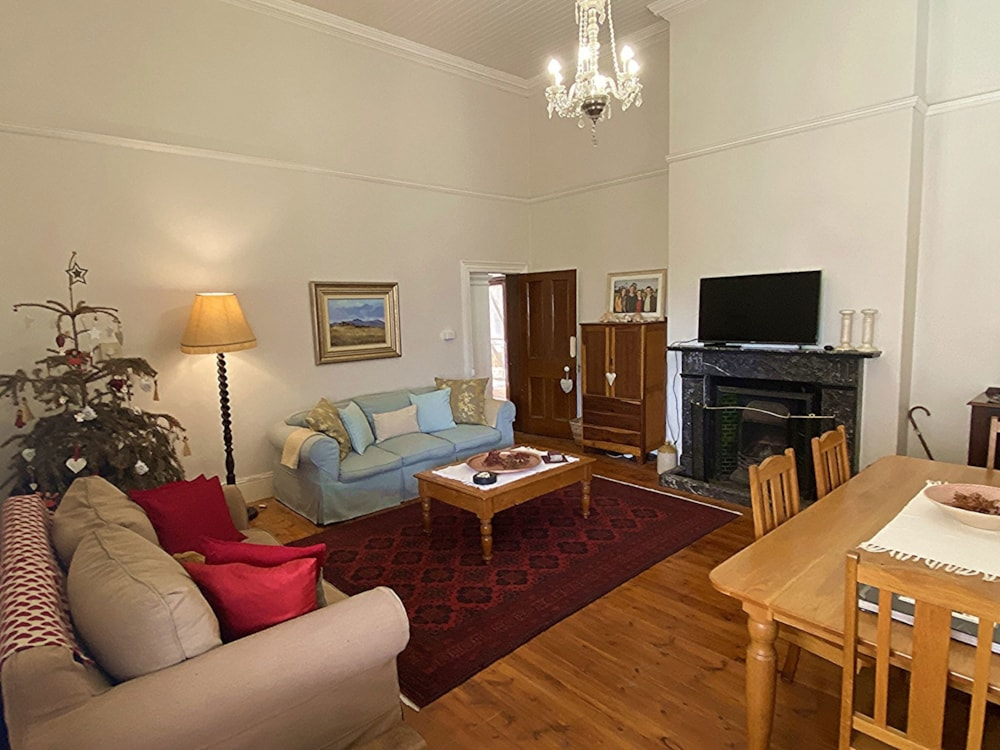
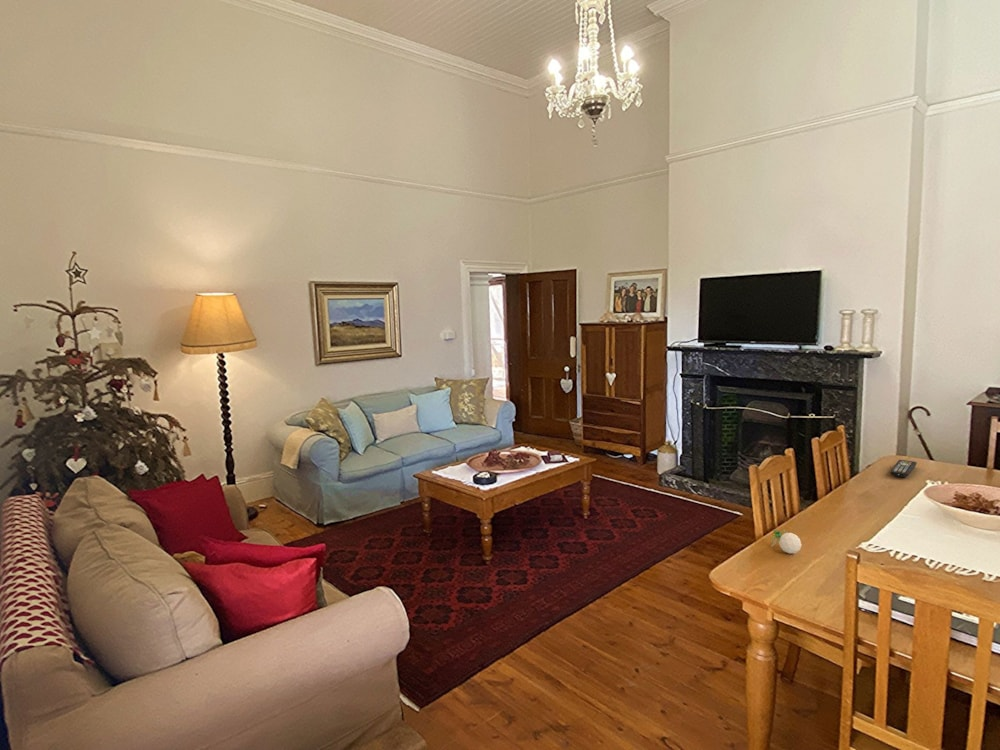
+ remote control (903, 467)
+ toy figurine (785, 541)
